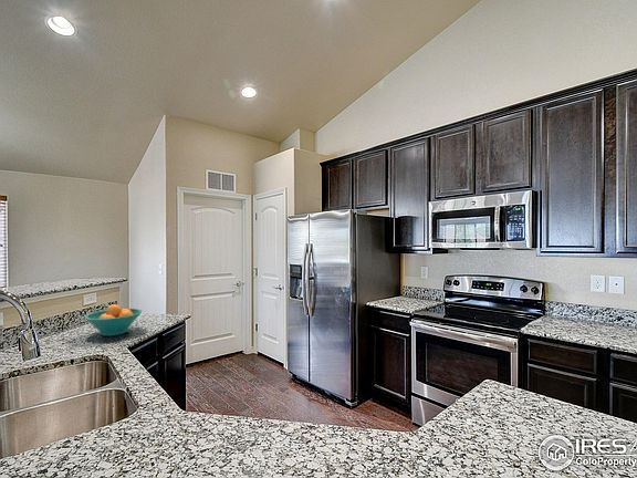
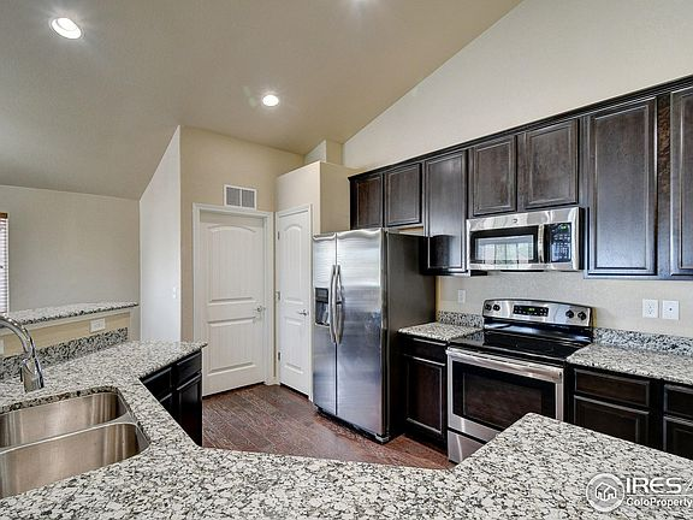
- fruit bowl (114, 319)
